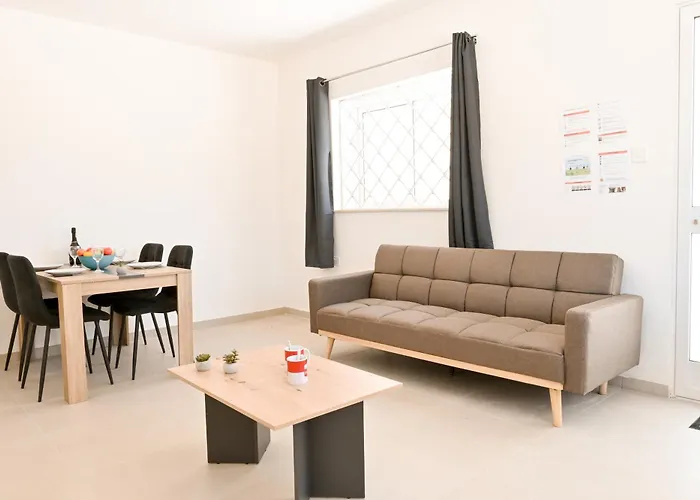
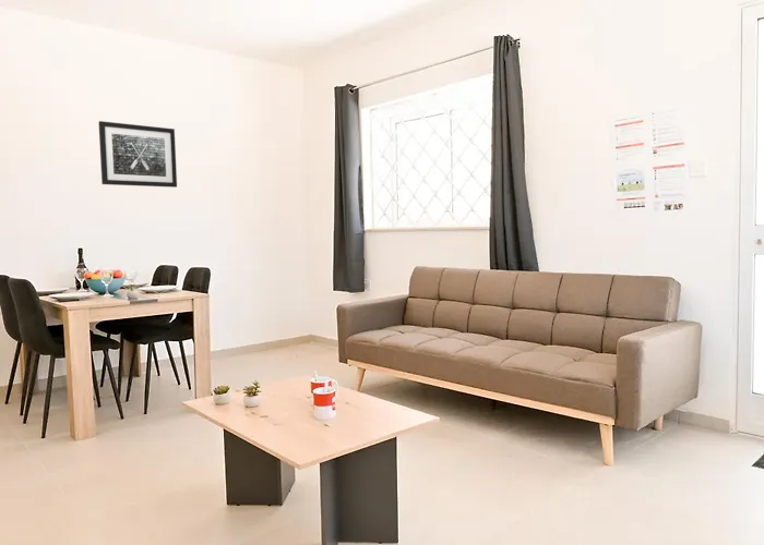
+ wall art (139, 155)
